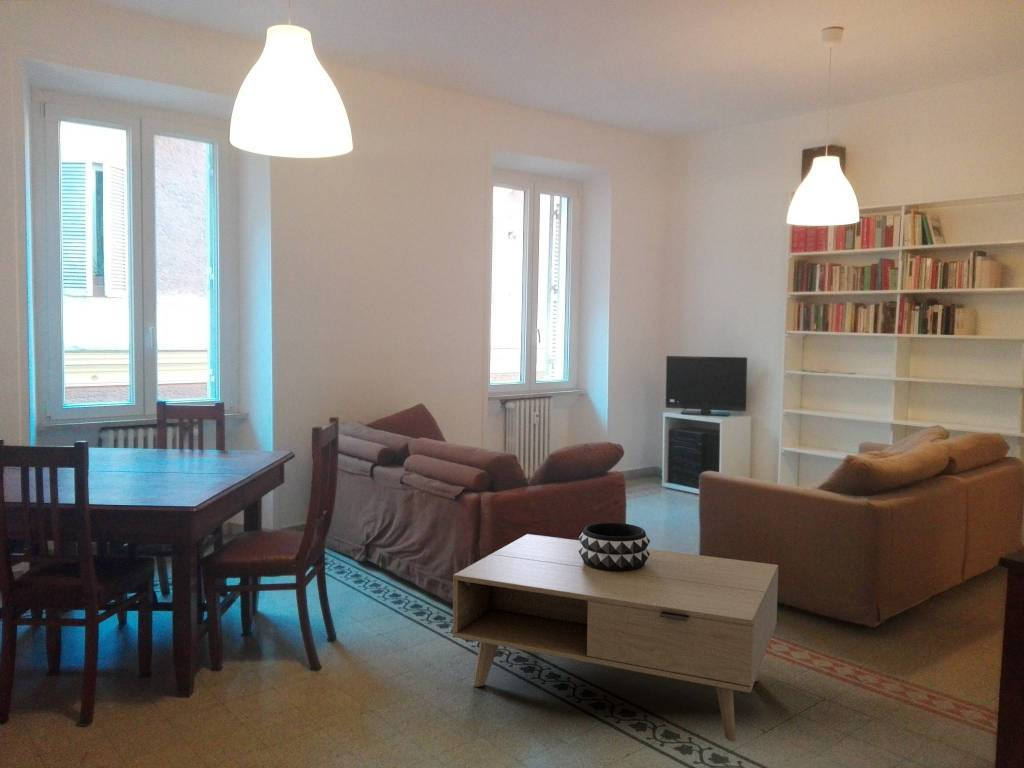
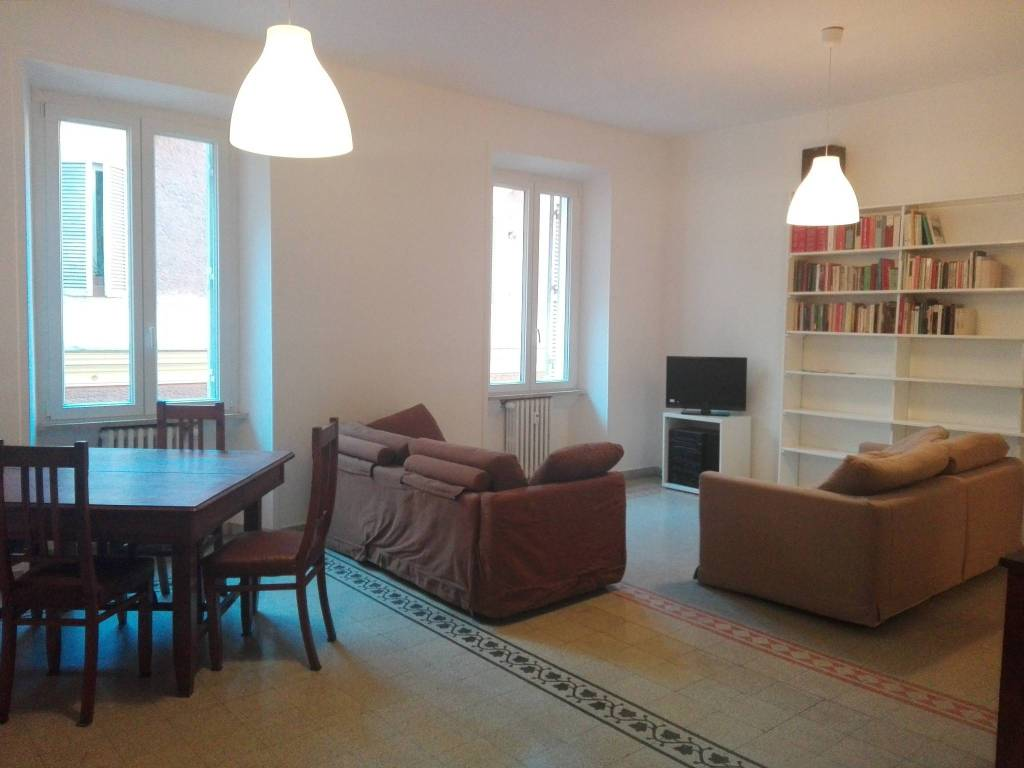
- decorative bowl (614, 545)
- coffee table (618, 627)
